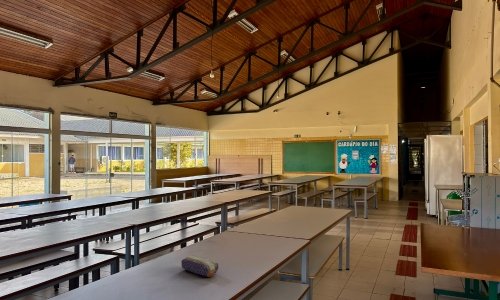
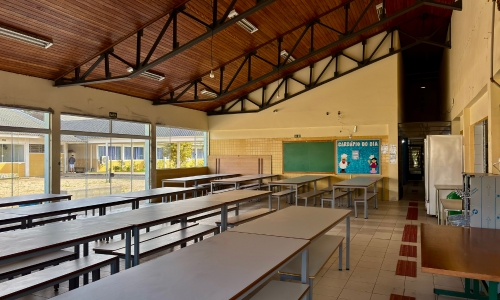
- pencil case (199, 265)
